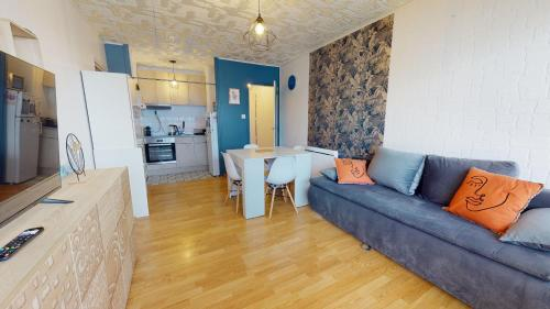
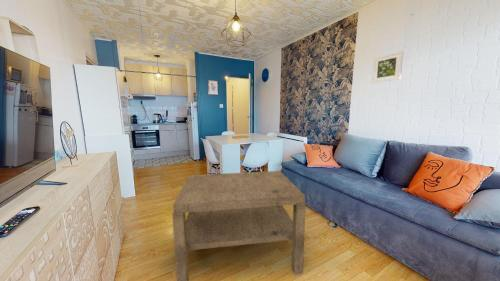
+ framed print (386, 68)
+ coffee table (239, 218)
